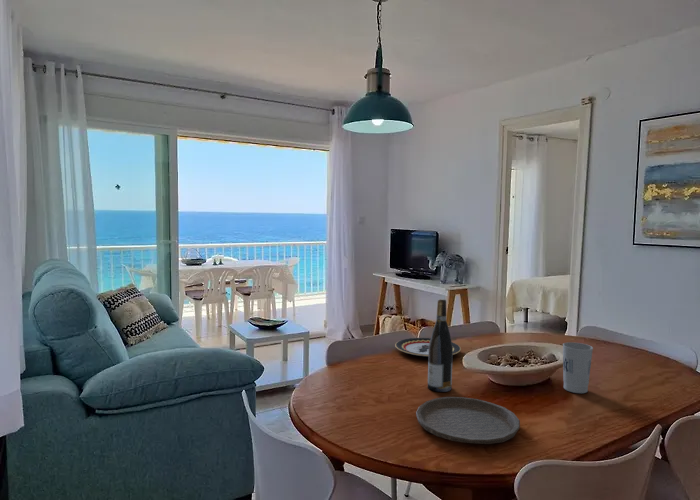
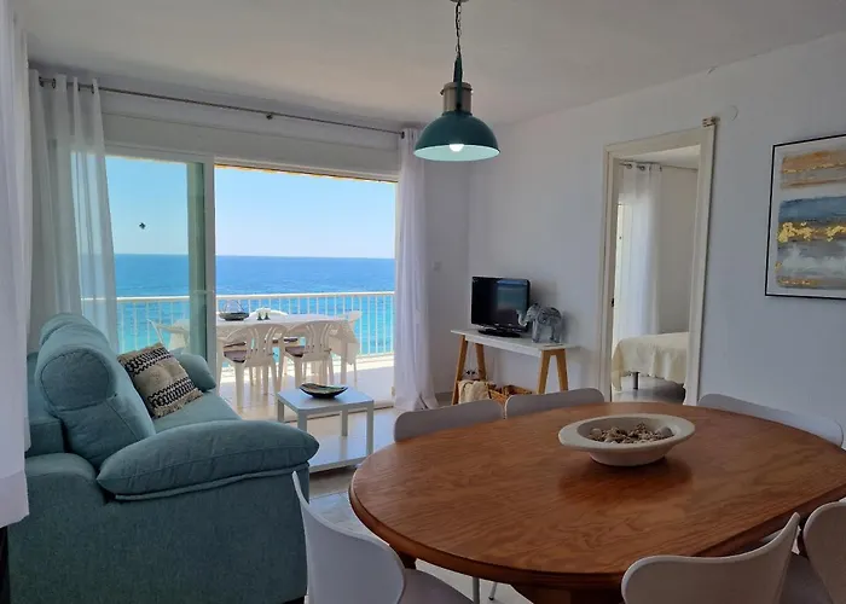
- plate (466, 419)
- plate (427, 348)
- cup (576, 367)
- wine bottle (440, 343)
